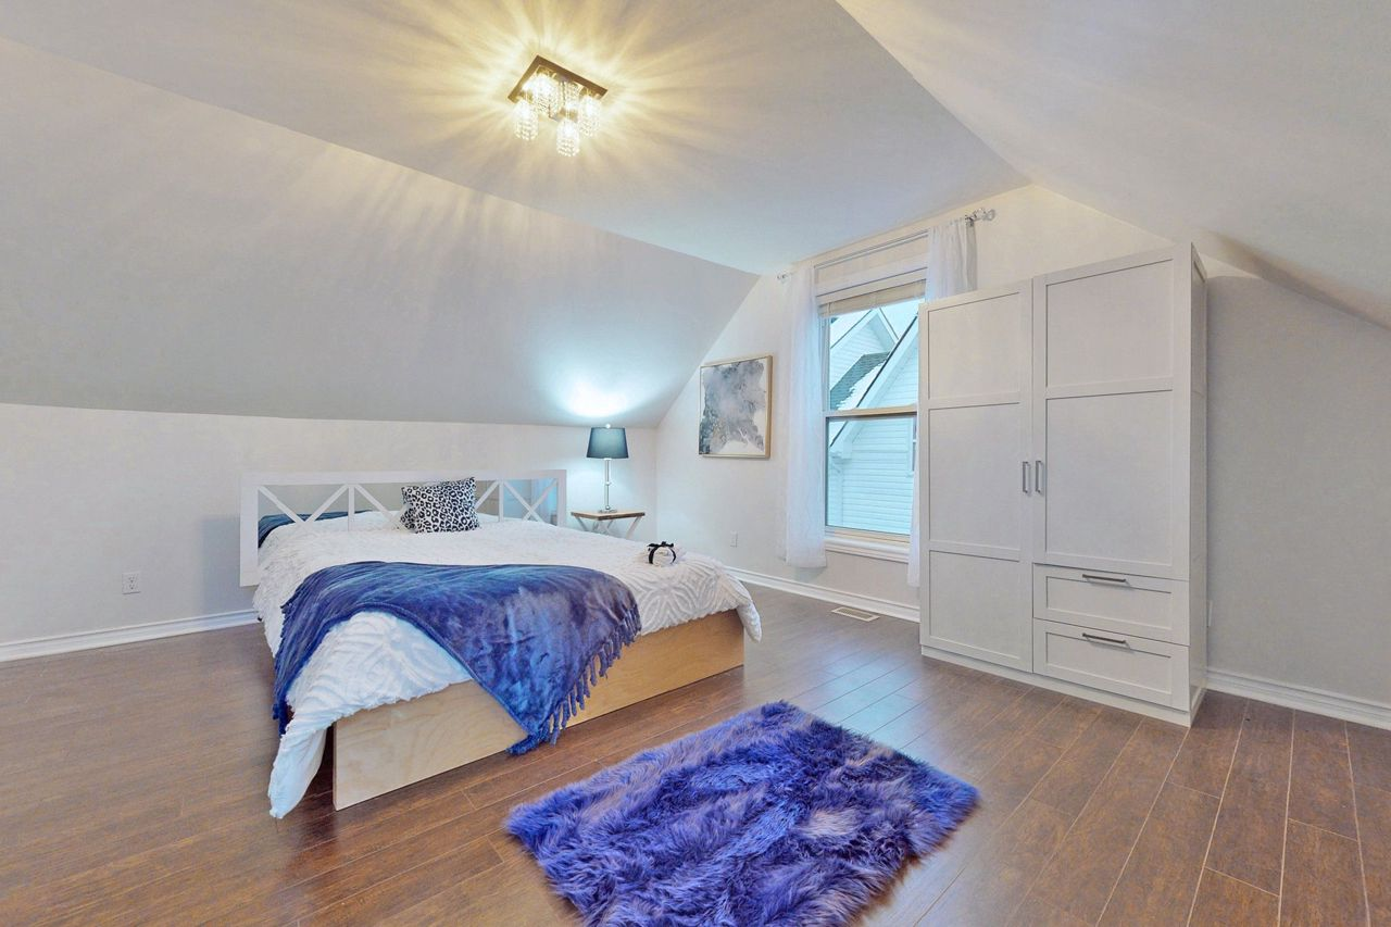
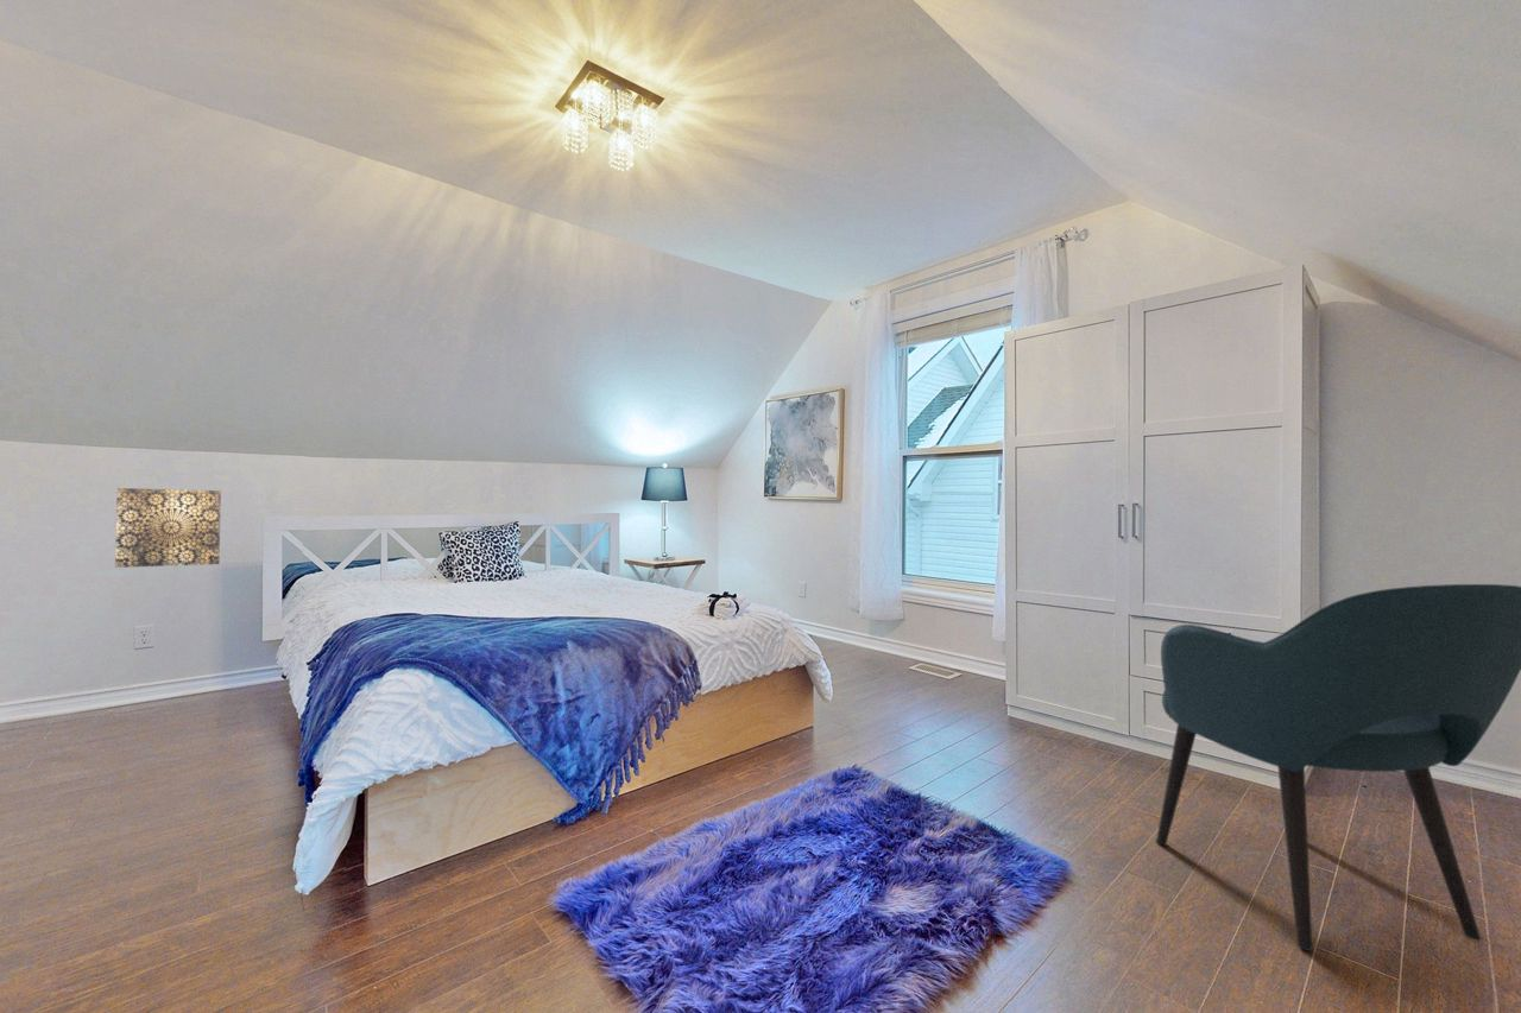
+ armchair (1318, 733)
+ wall art (170, 527)
